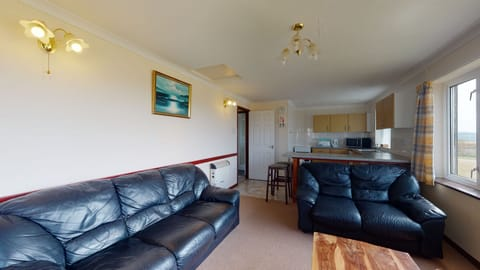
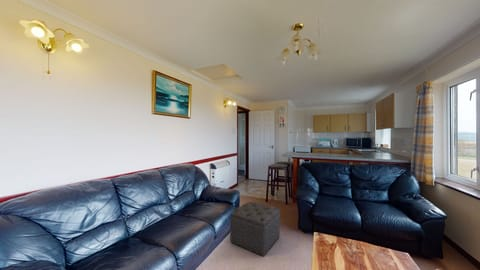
+ ottoman (255, 224)
